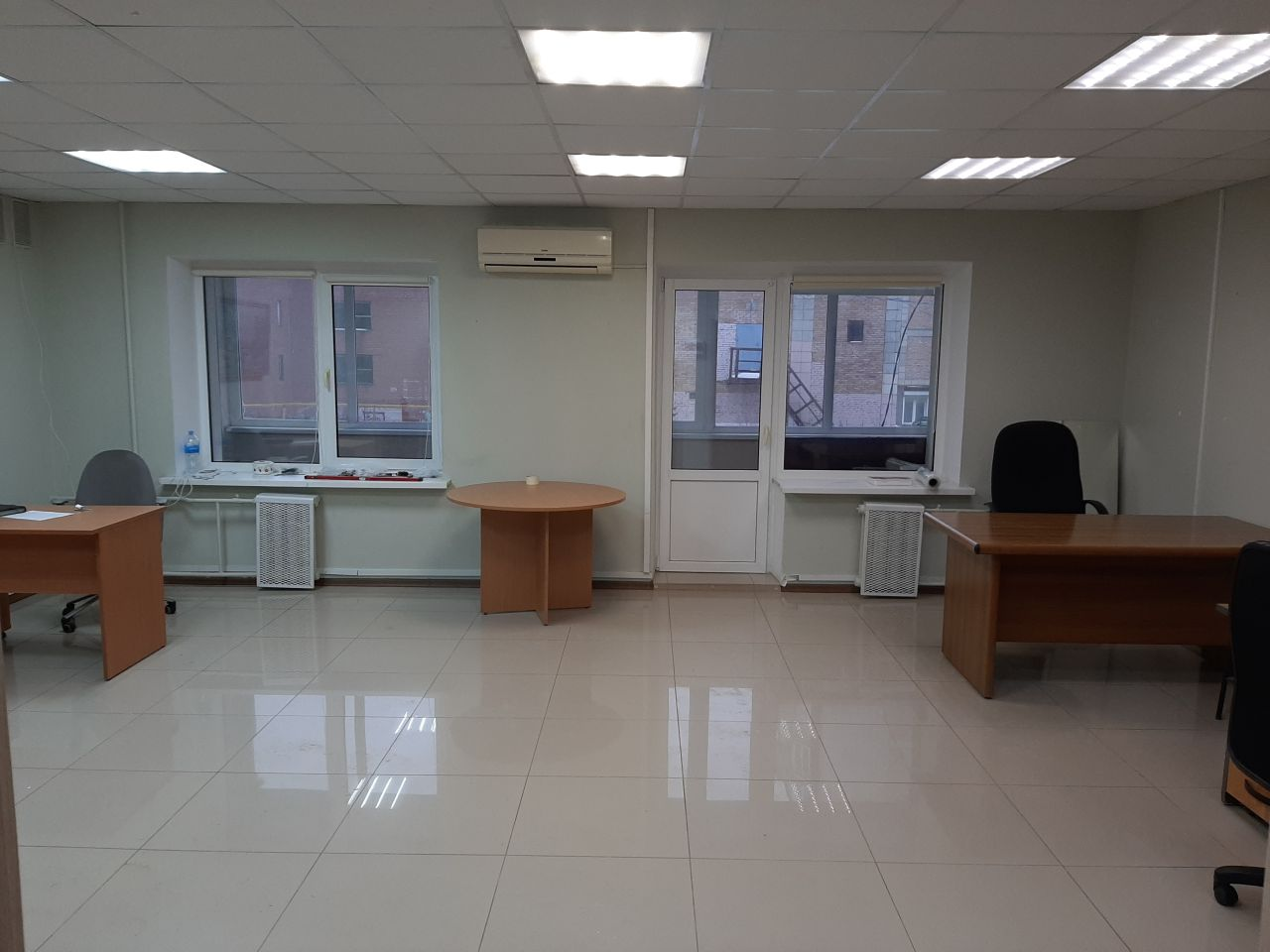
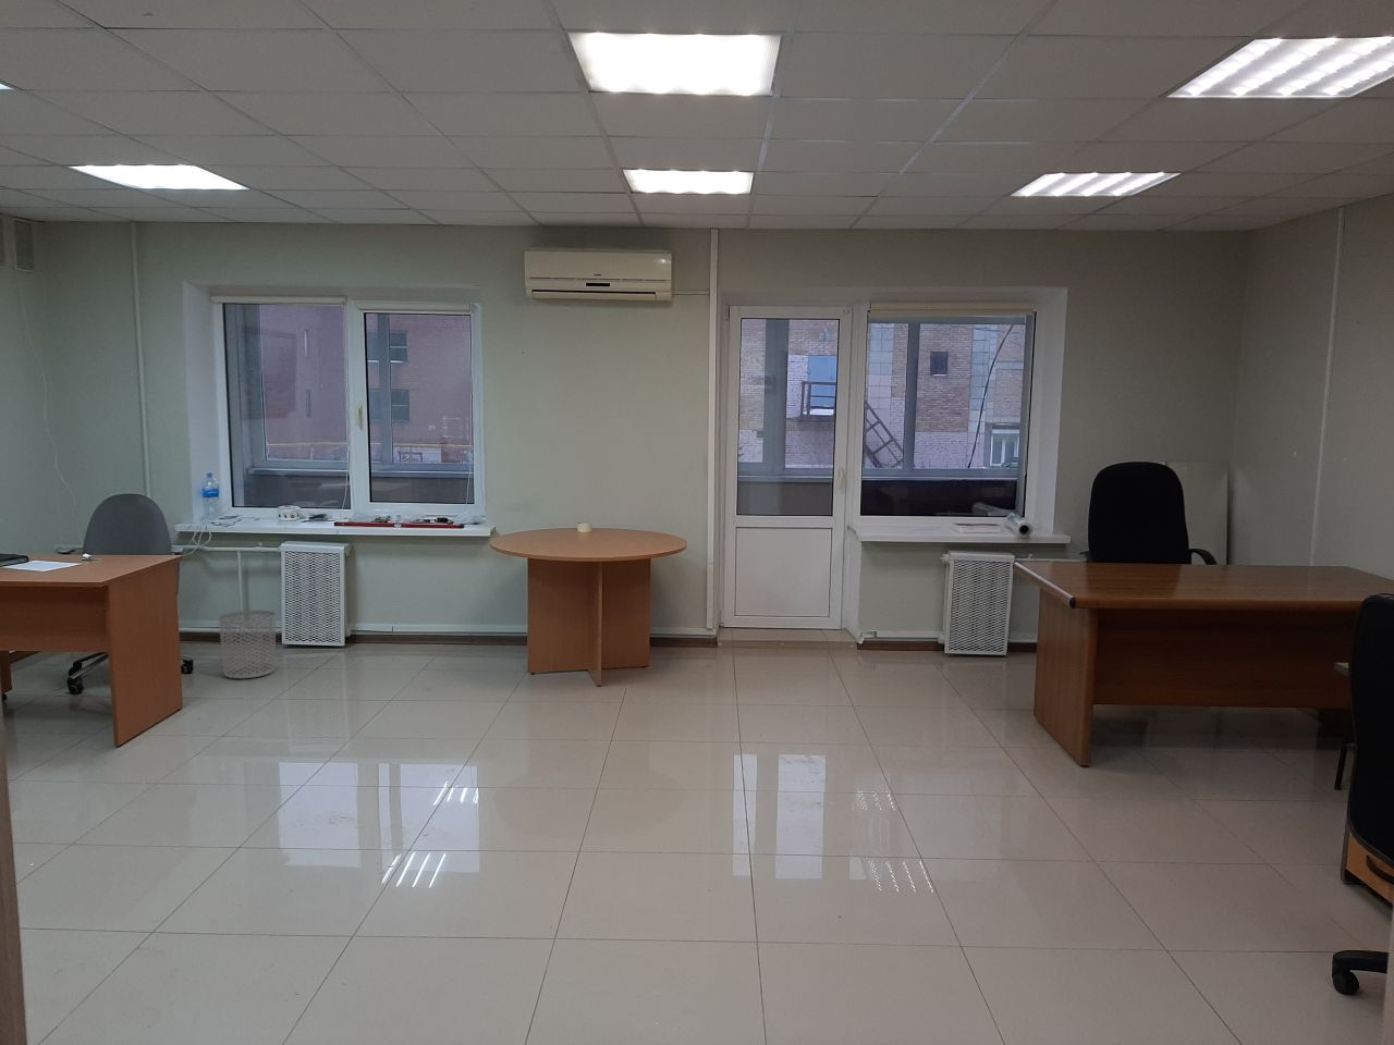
+ waste bin (248, 643)
